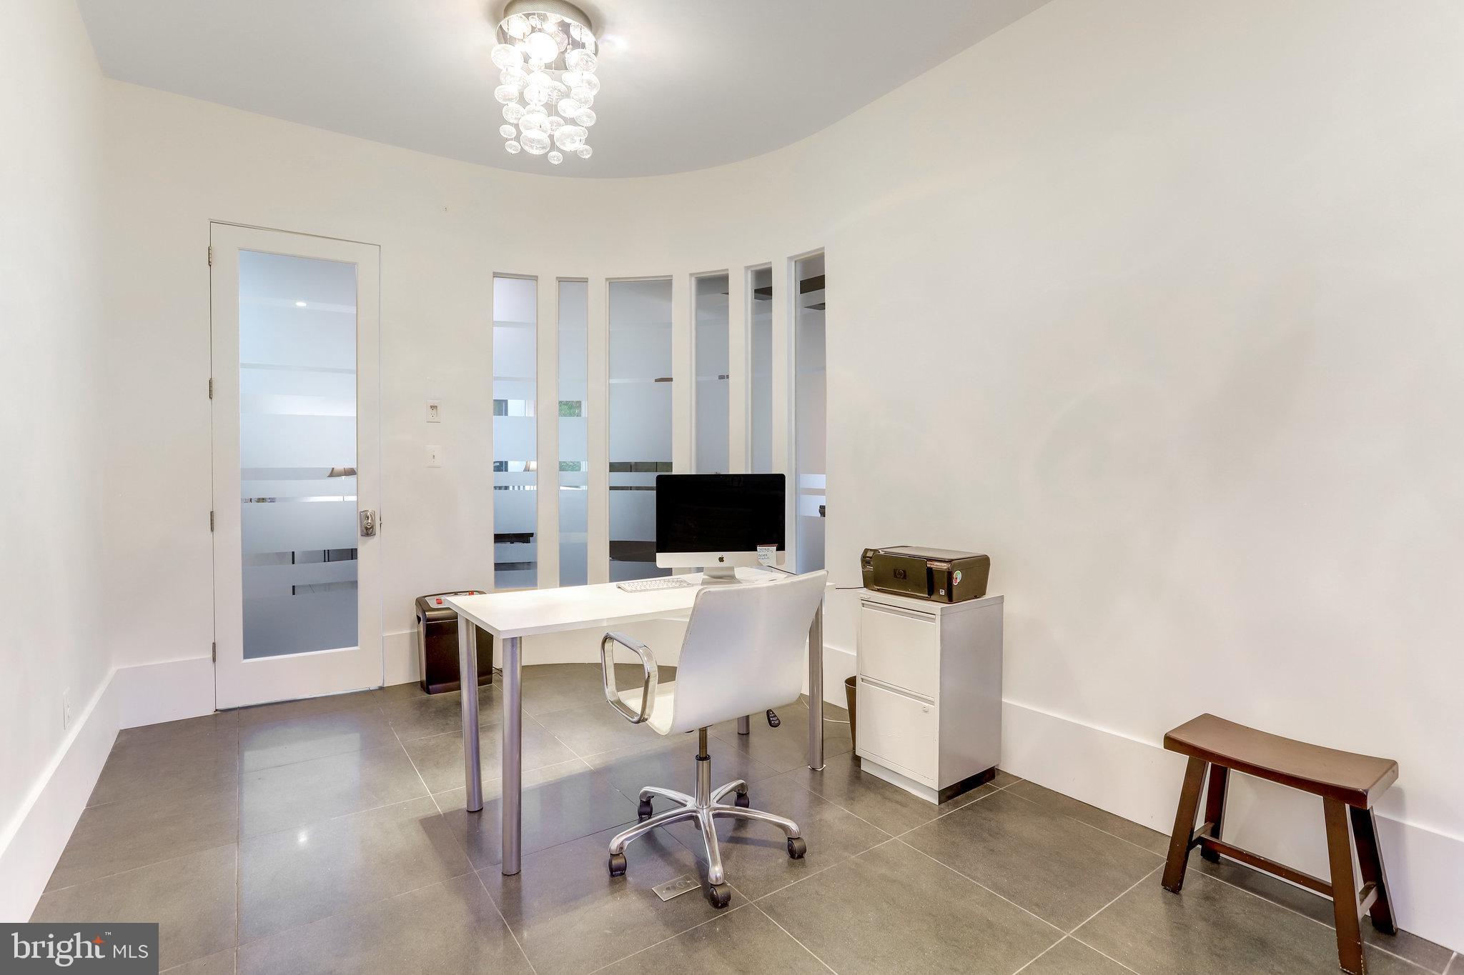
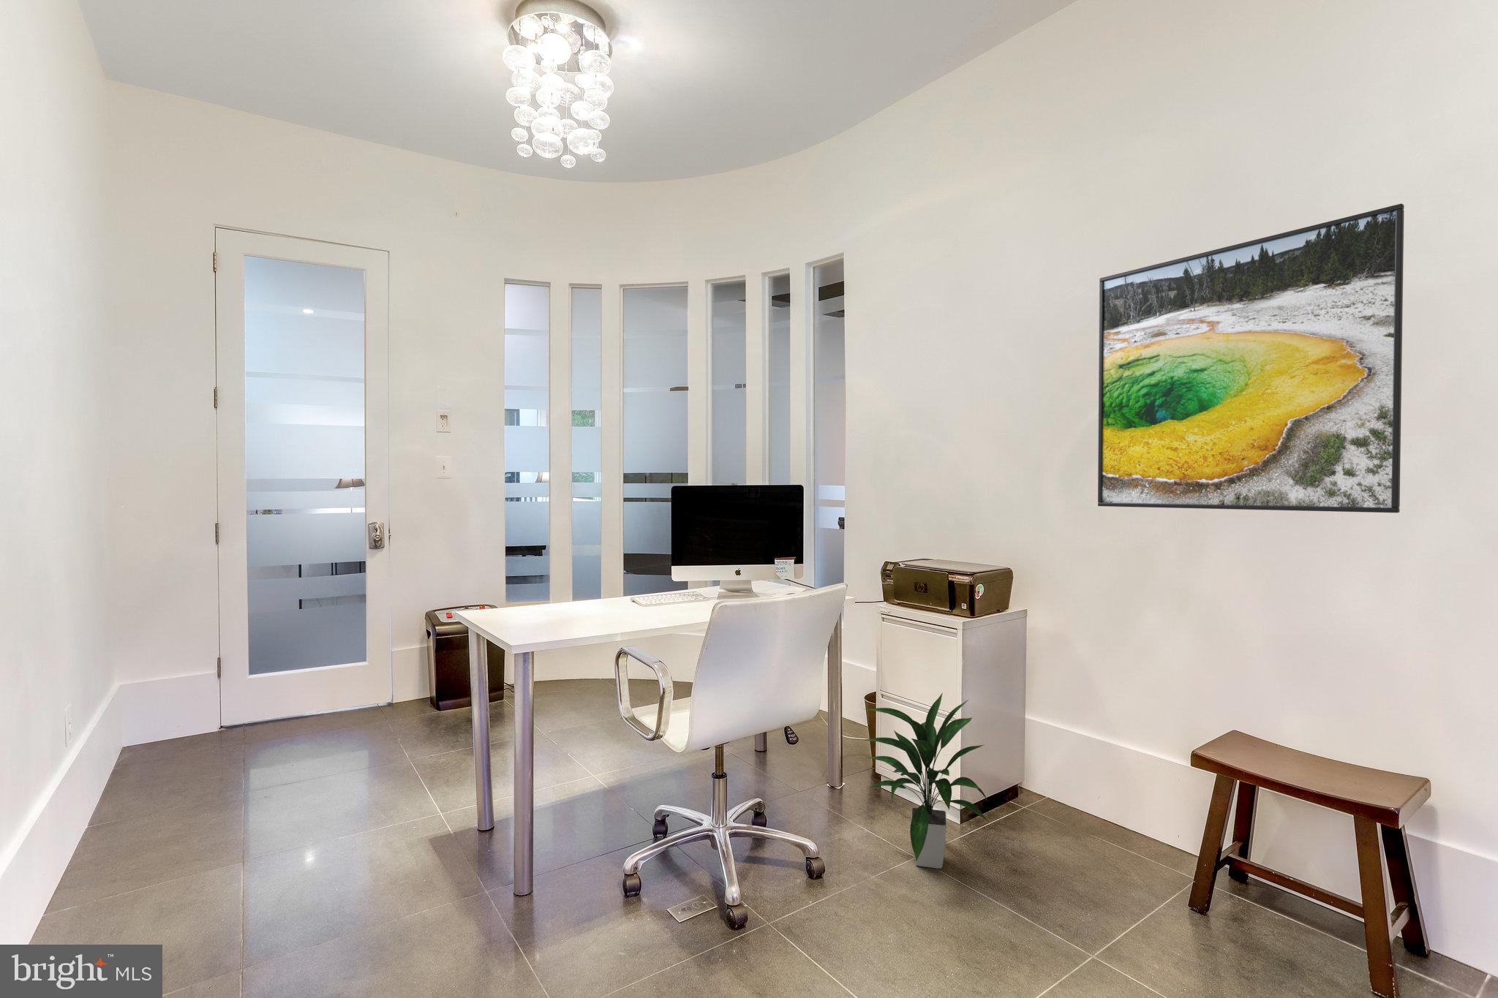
+ indoor plant (926, 779)
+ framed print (1227, 378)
